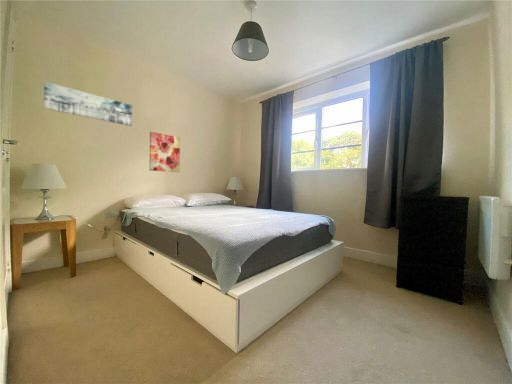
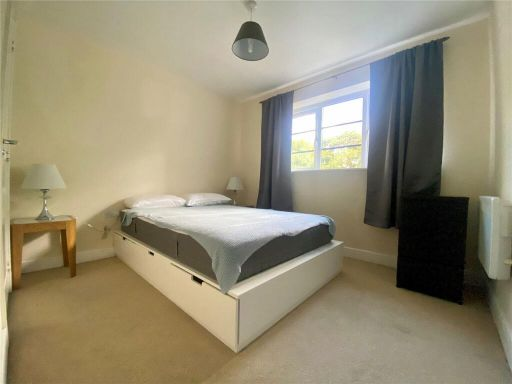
- wall art (93, 106)
- wall art (165, 153)
